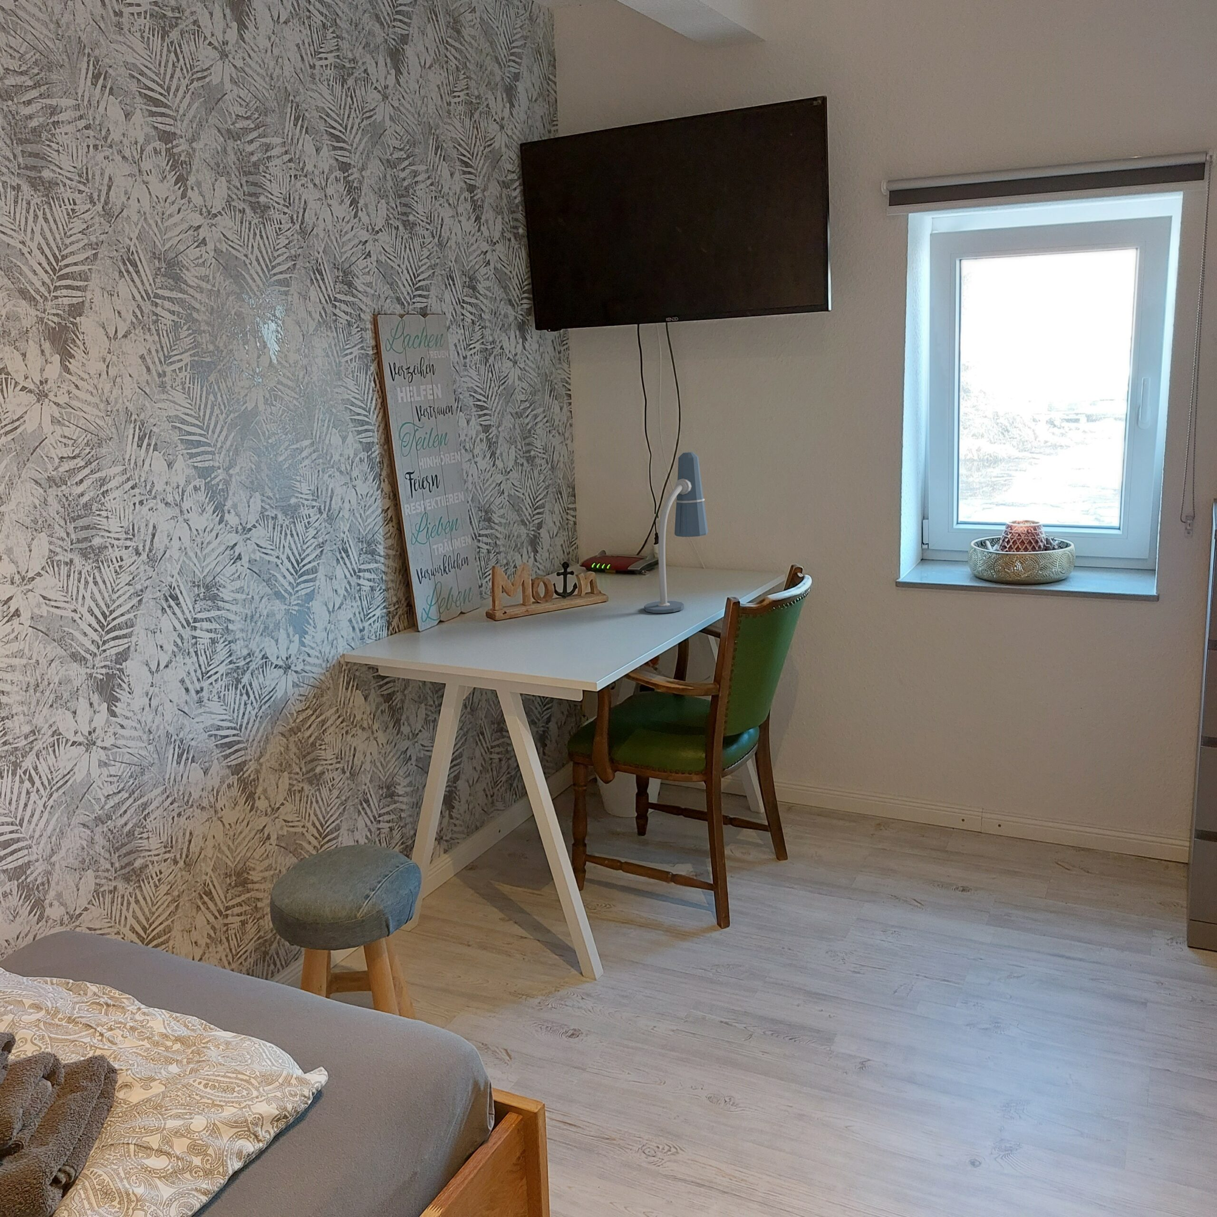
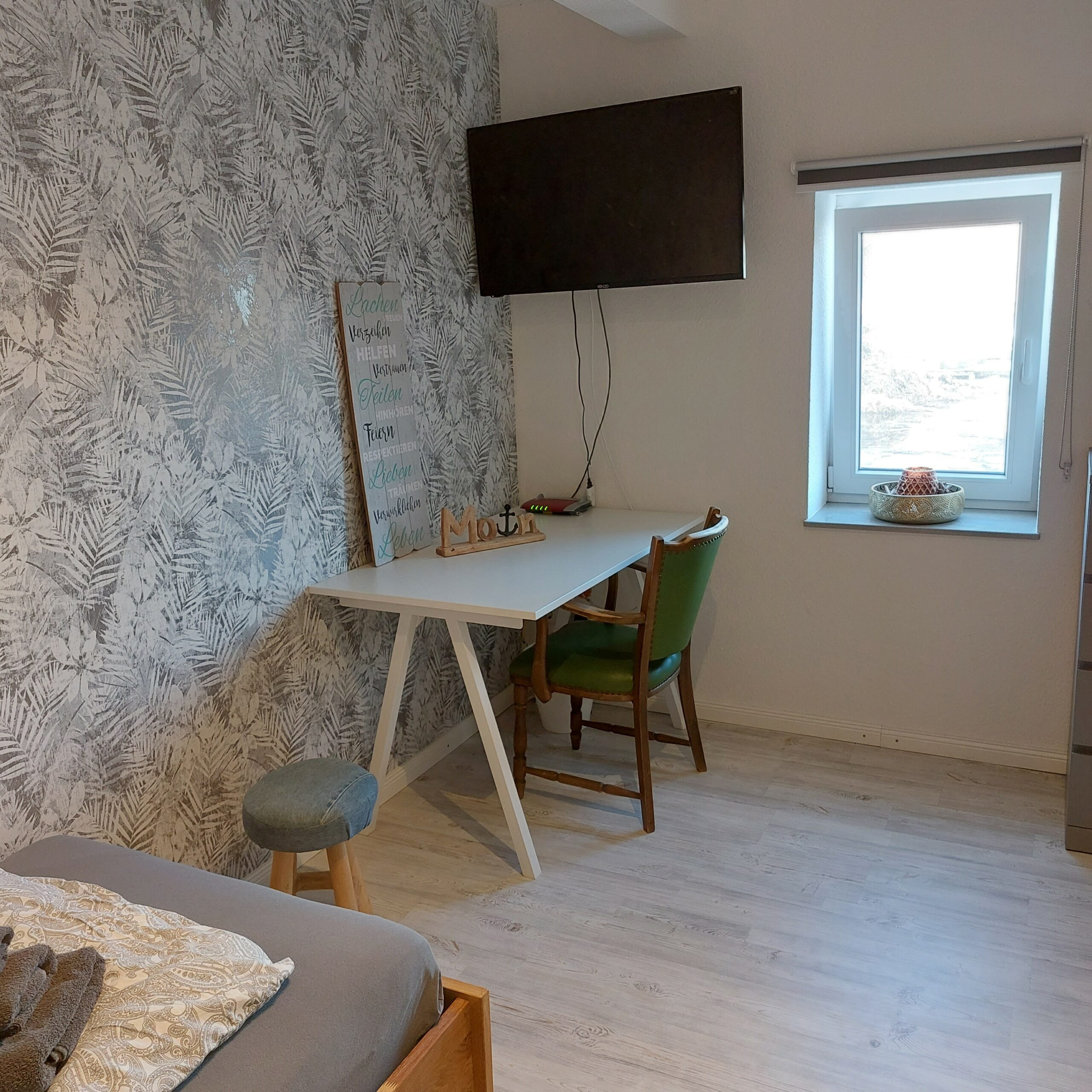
- desk lamp (675, 530)
